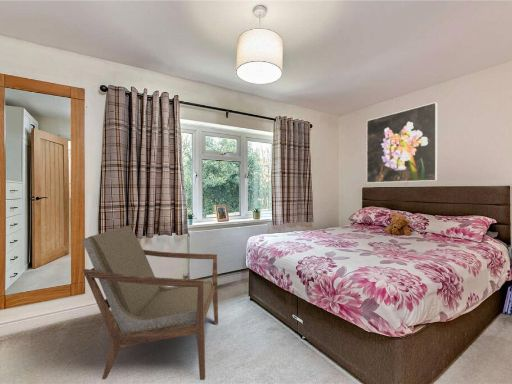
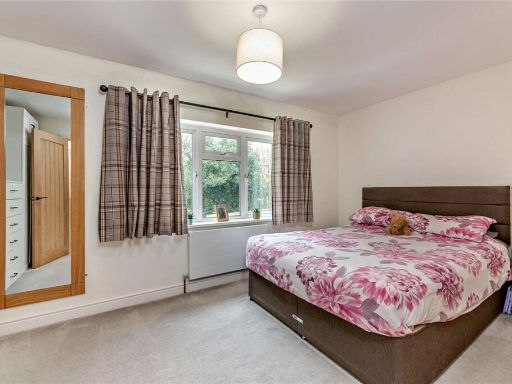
- armchair (160, 288)
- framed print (398, 147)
